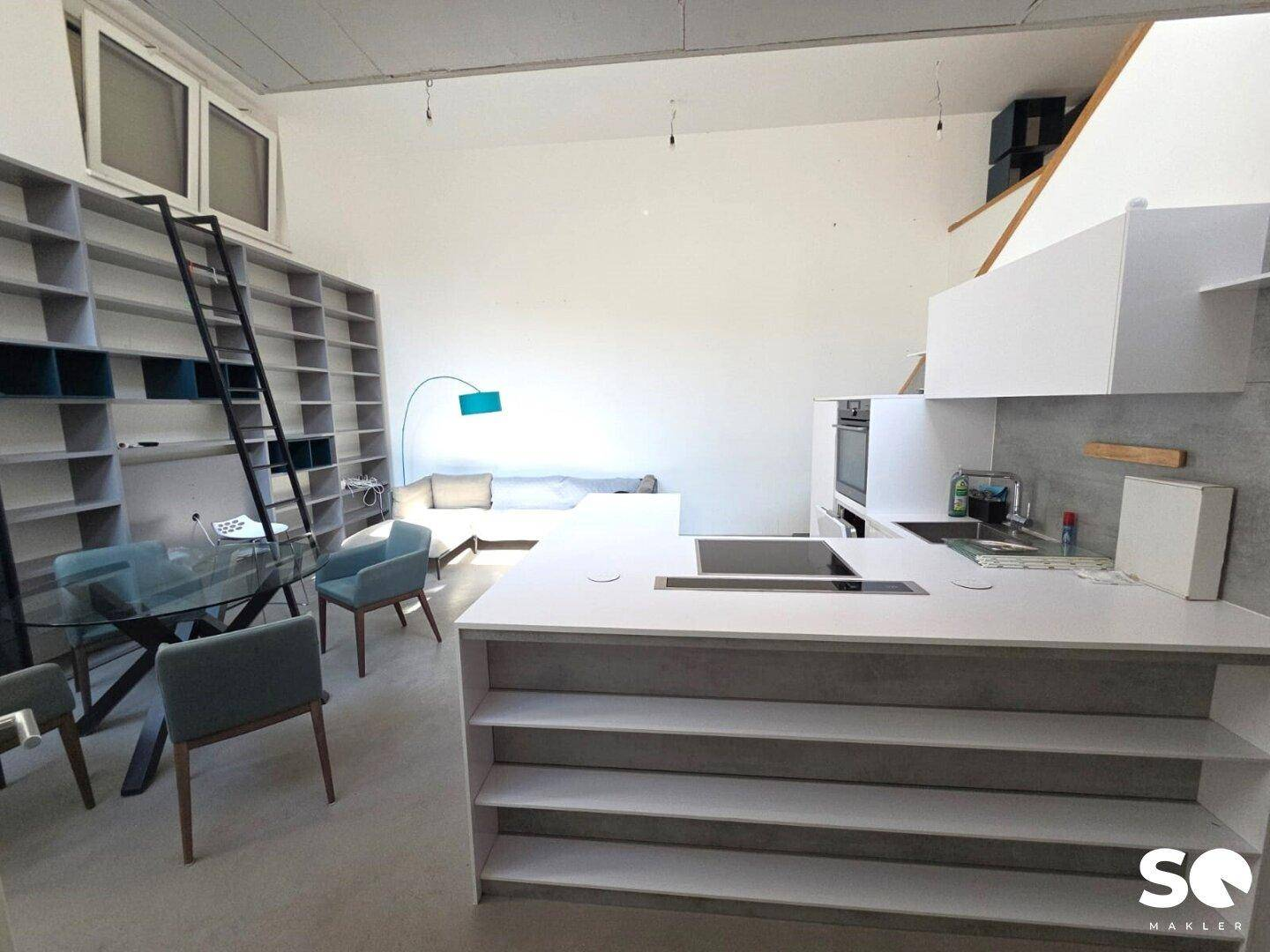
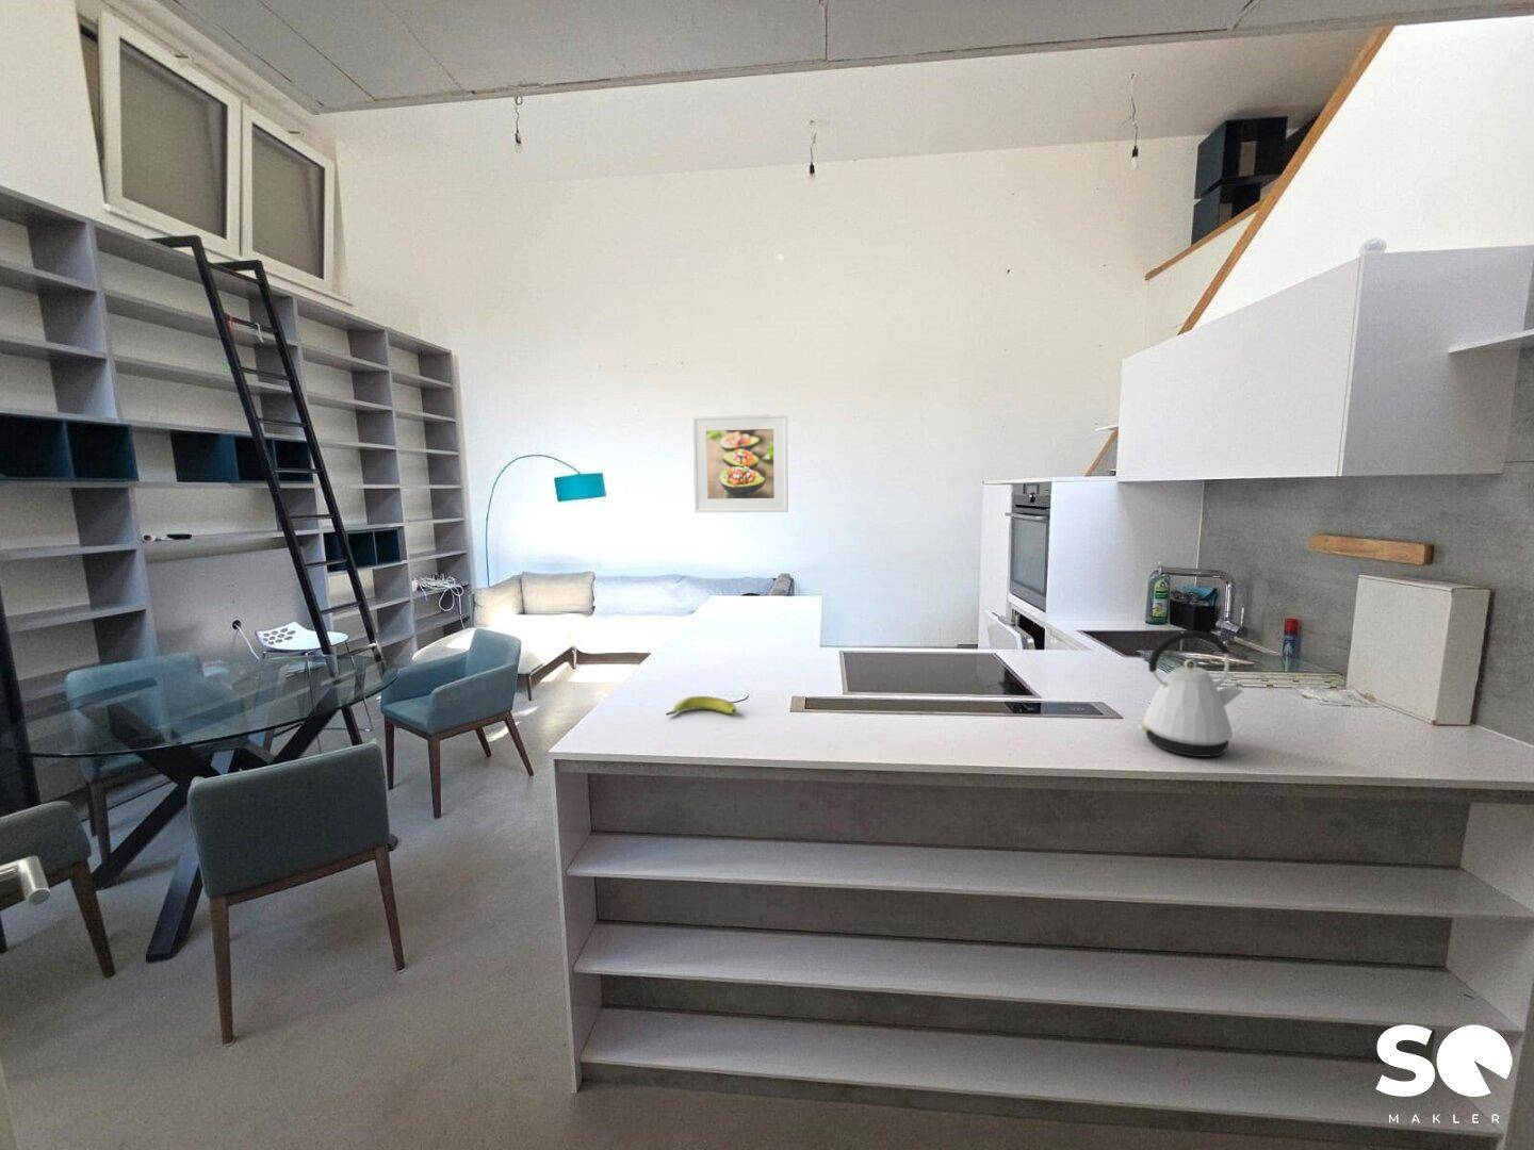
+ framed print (739, 464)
+ banana (703, 705)
+ kettle (1191, 689)
